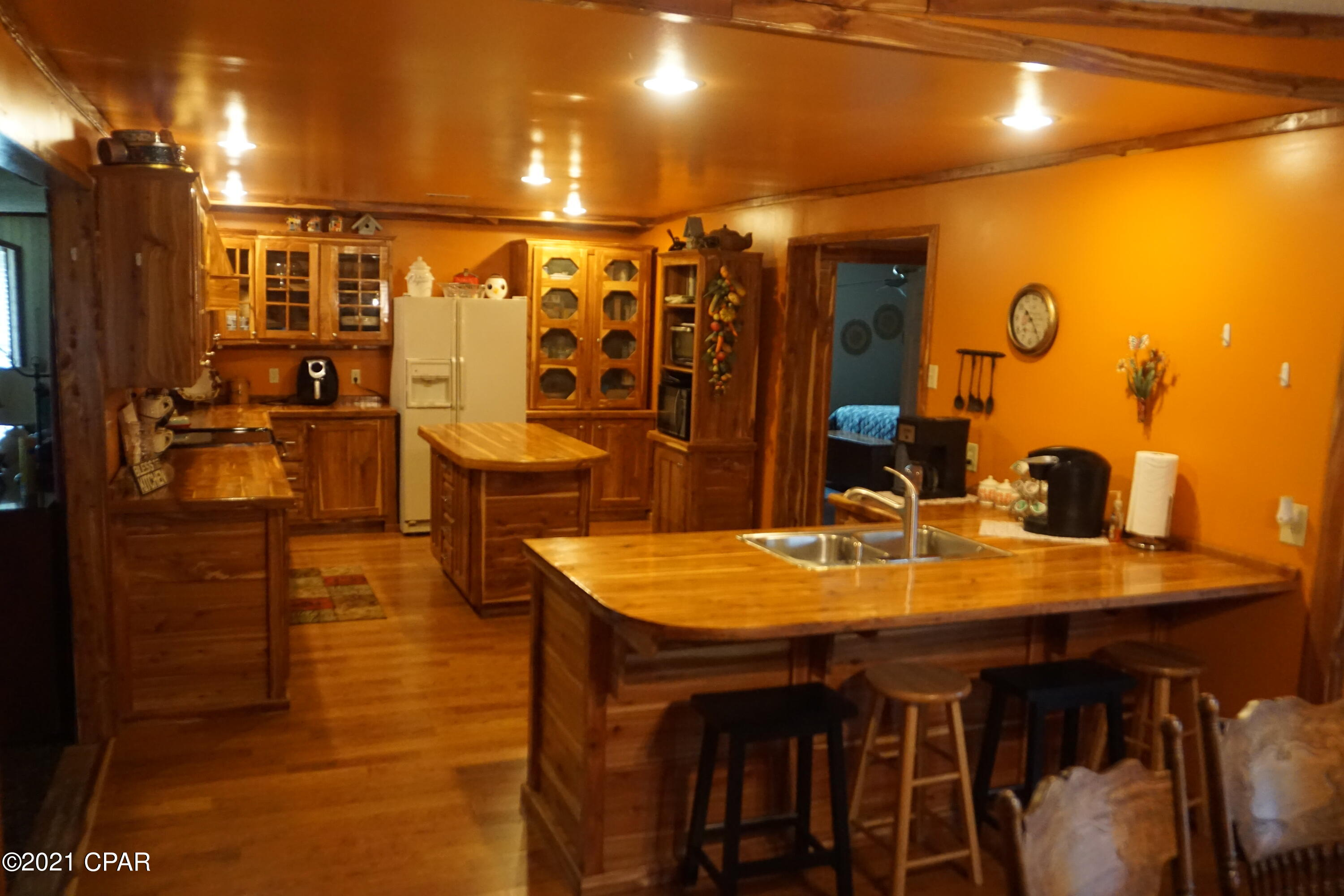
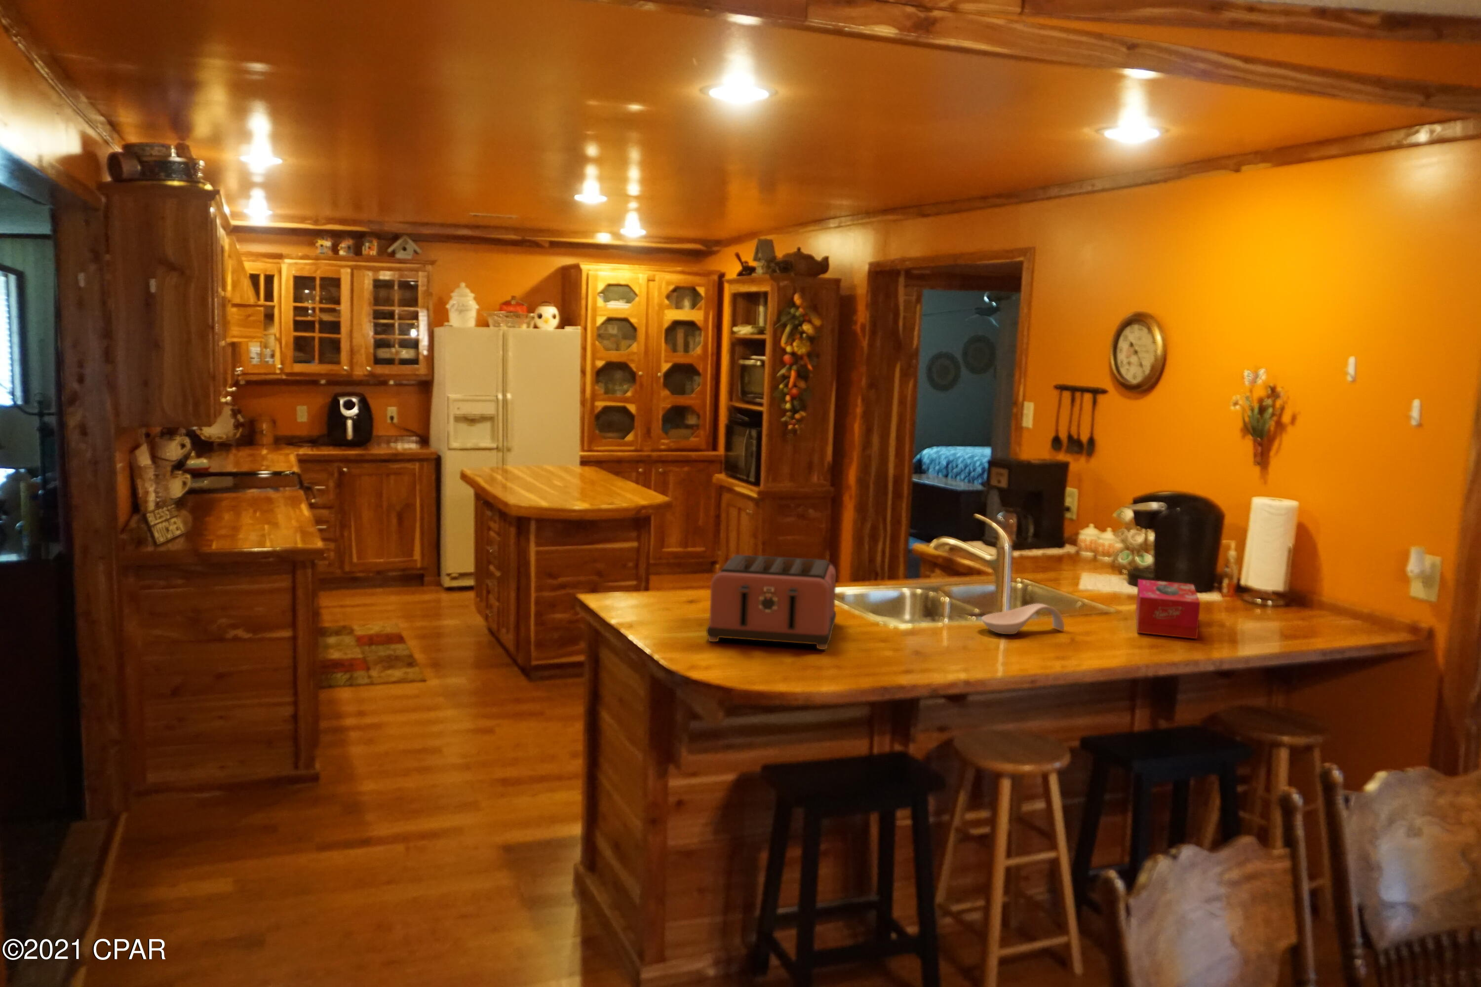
+ tissue box (1166, 607)
+ spoon rest (1023, 618)
+ toaster (774, 599)
